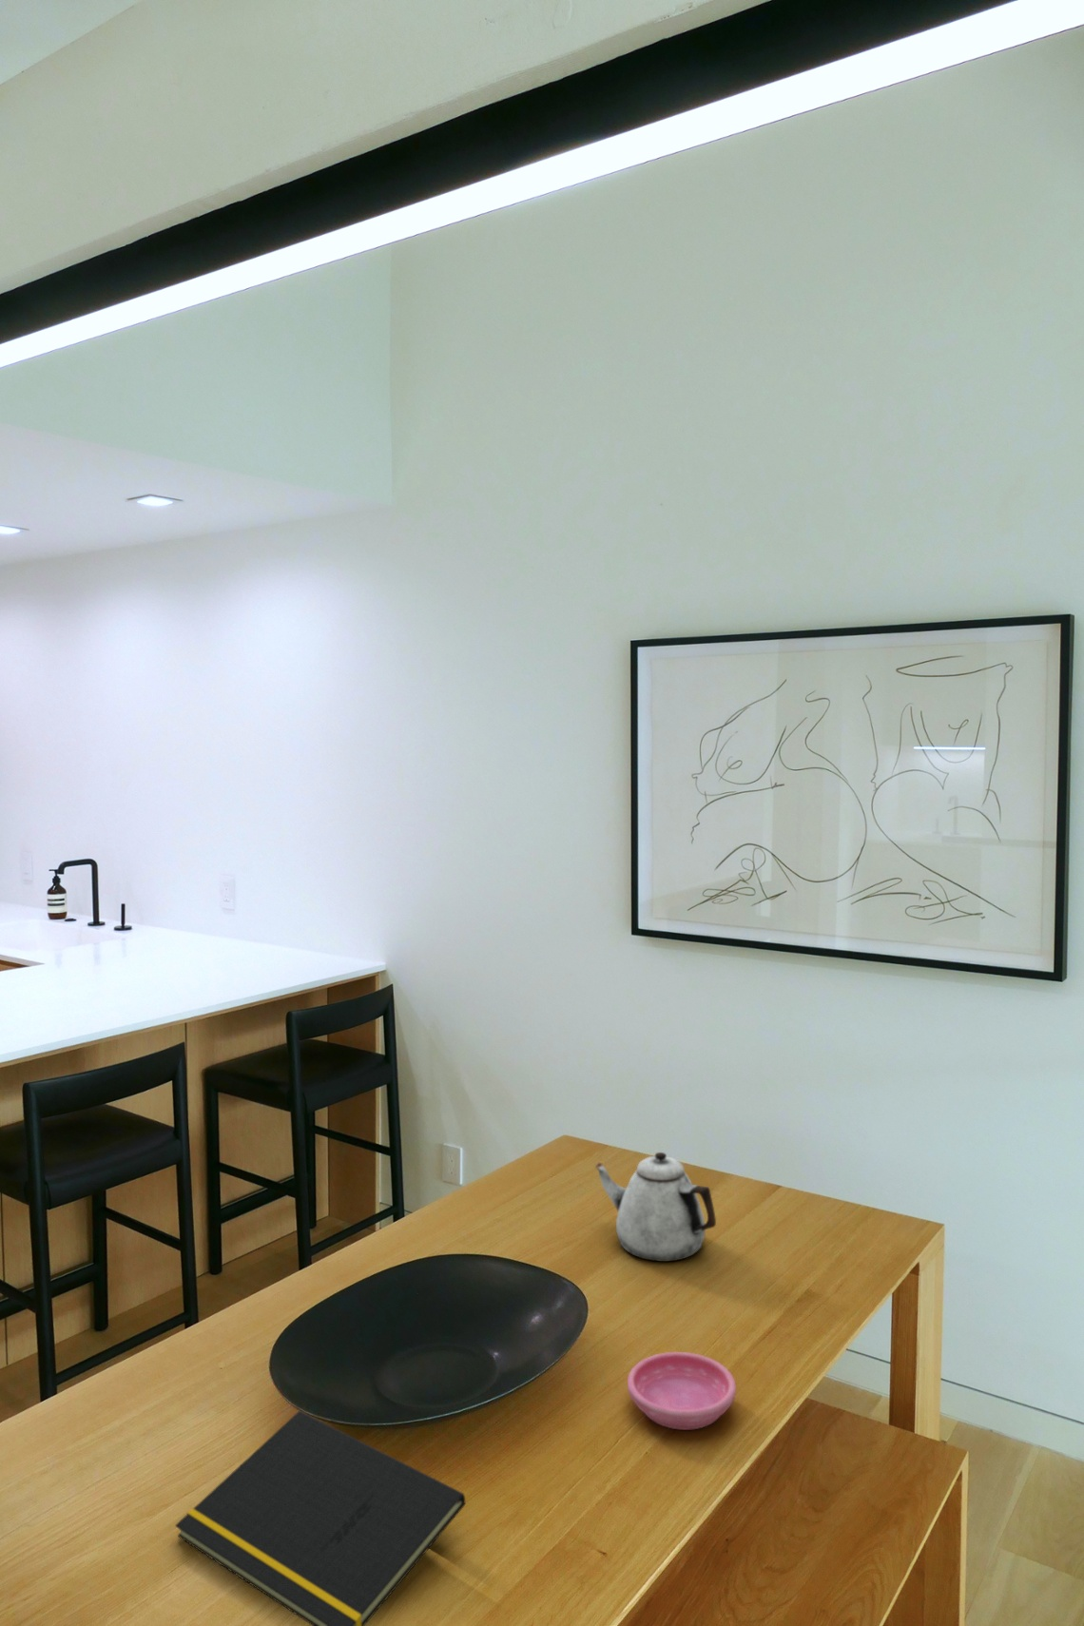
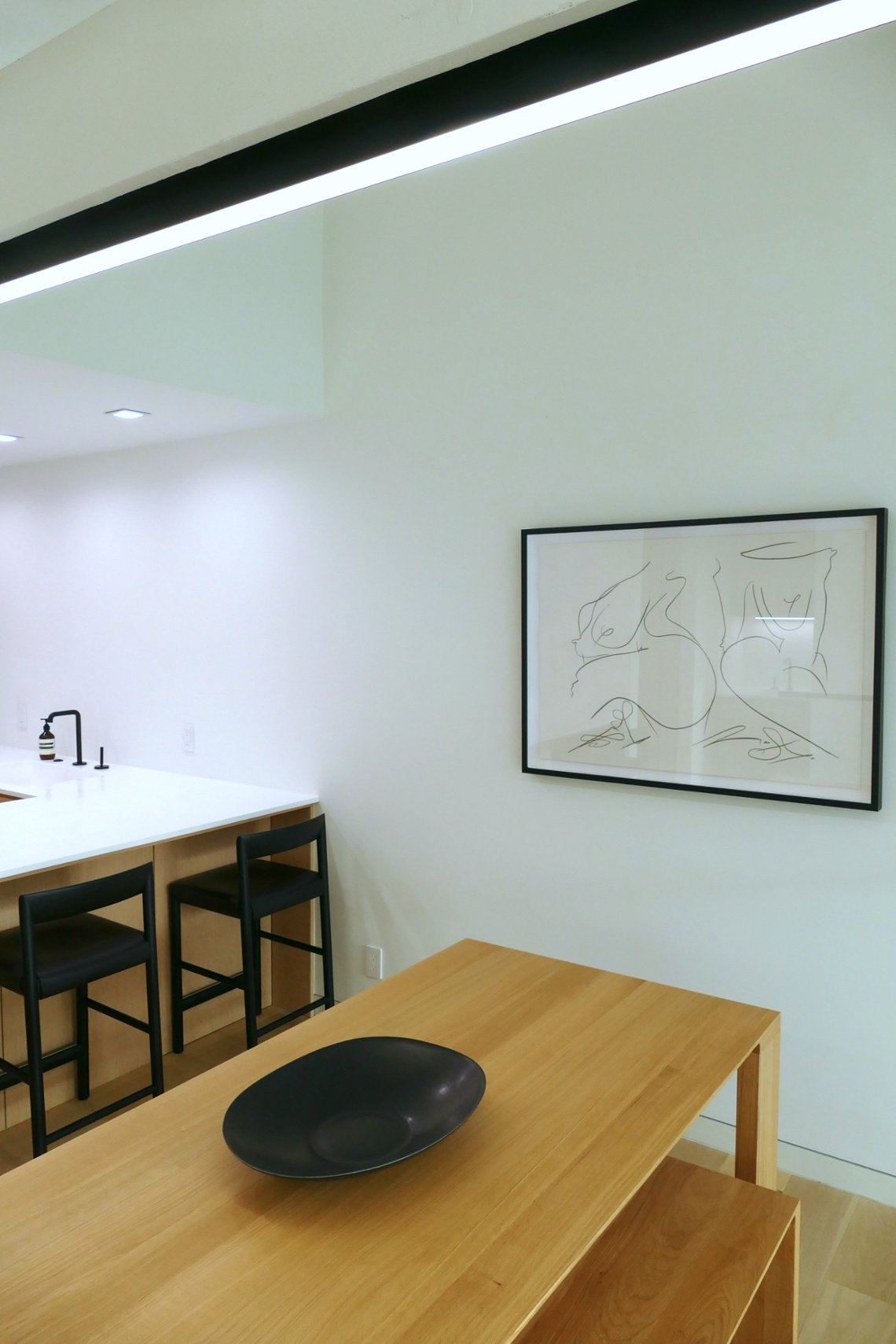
- notepad (319, 1515)
- teapot (652, 1197)
- saucer (681, 1393)
